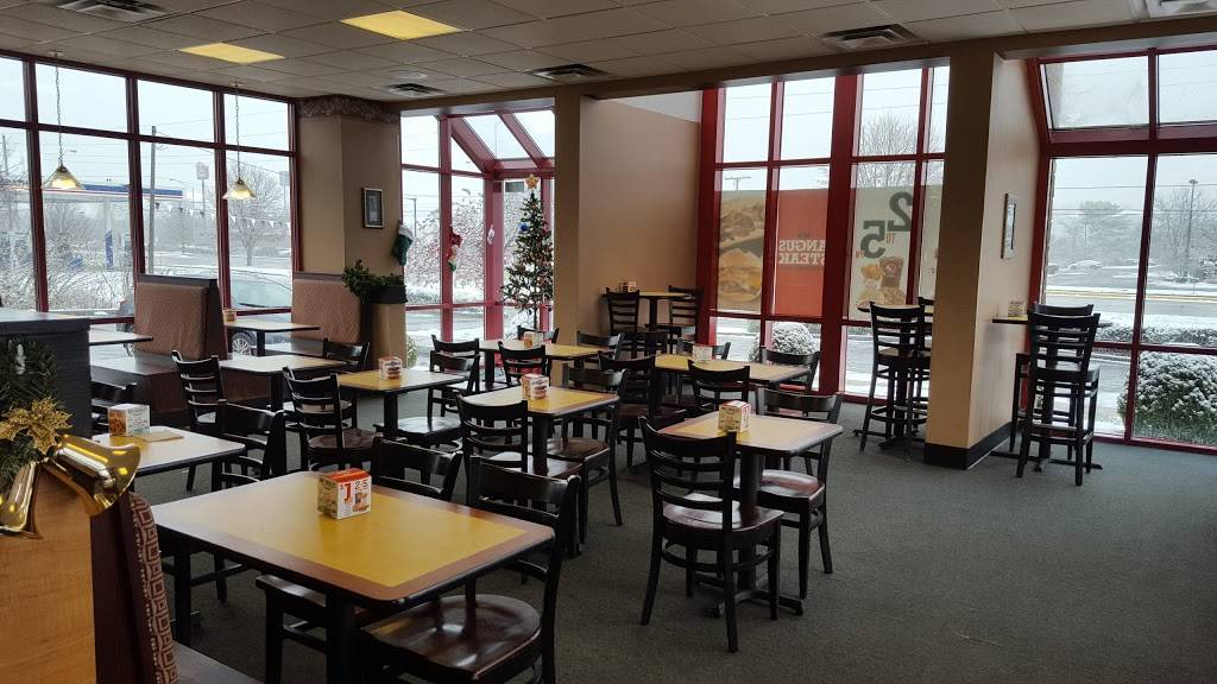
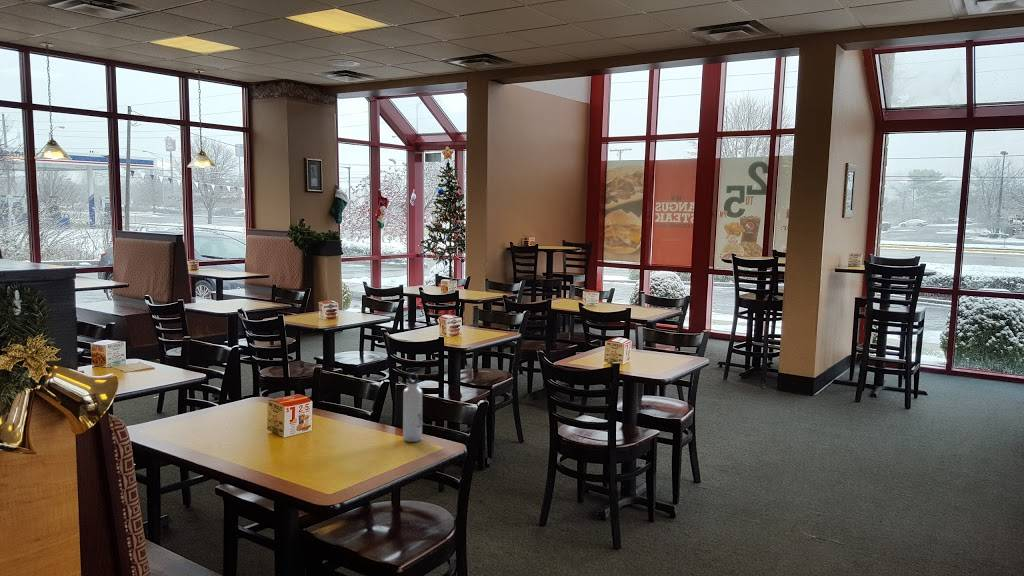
+ water bottle (412, 406)
